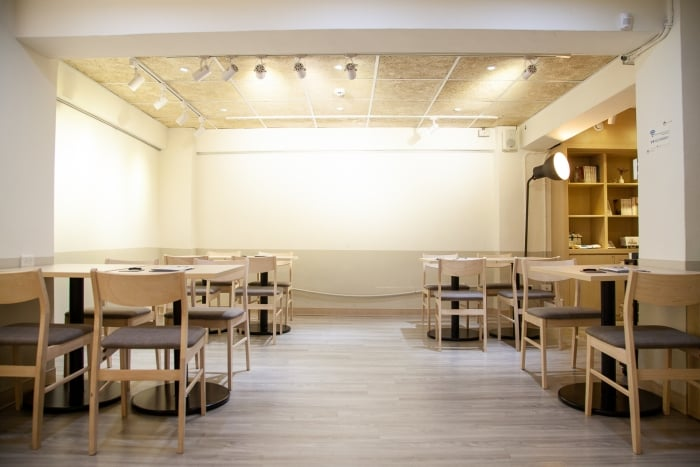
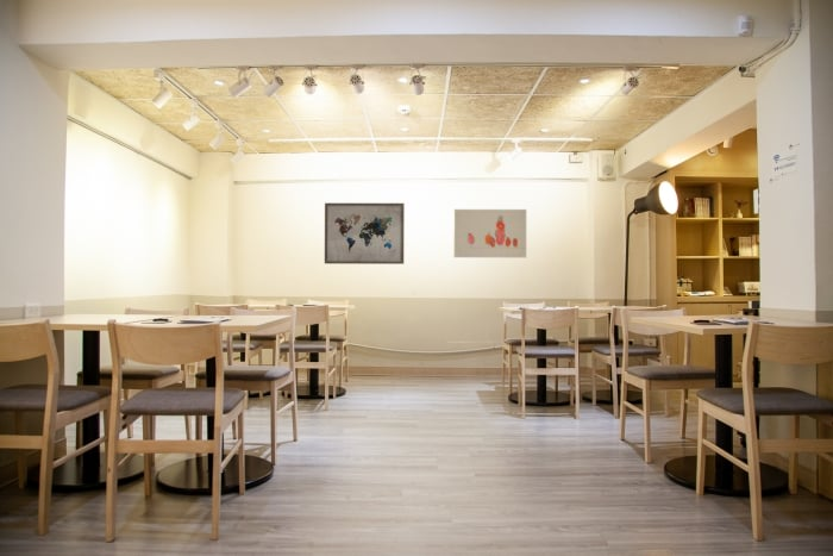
+ wall art (364, 233)
+ wall art (489, 233)
